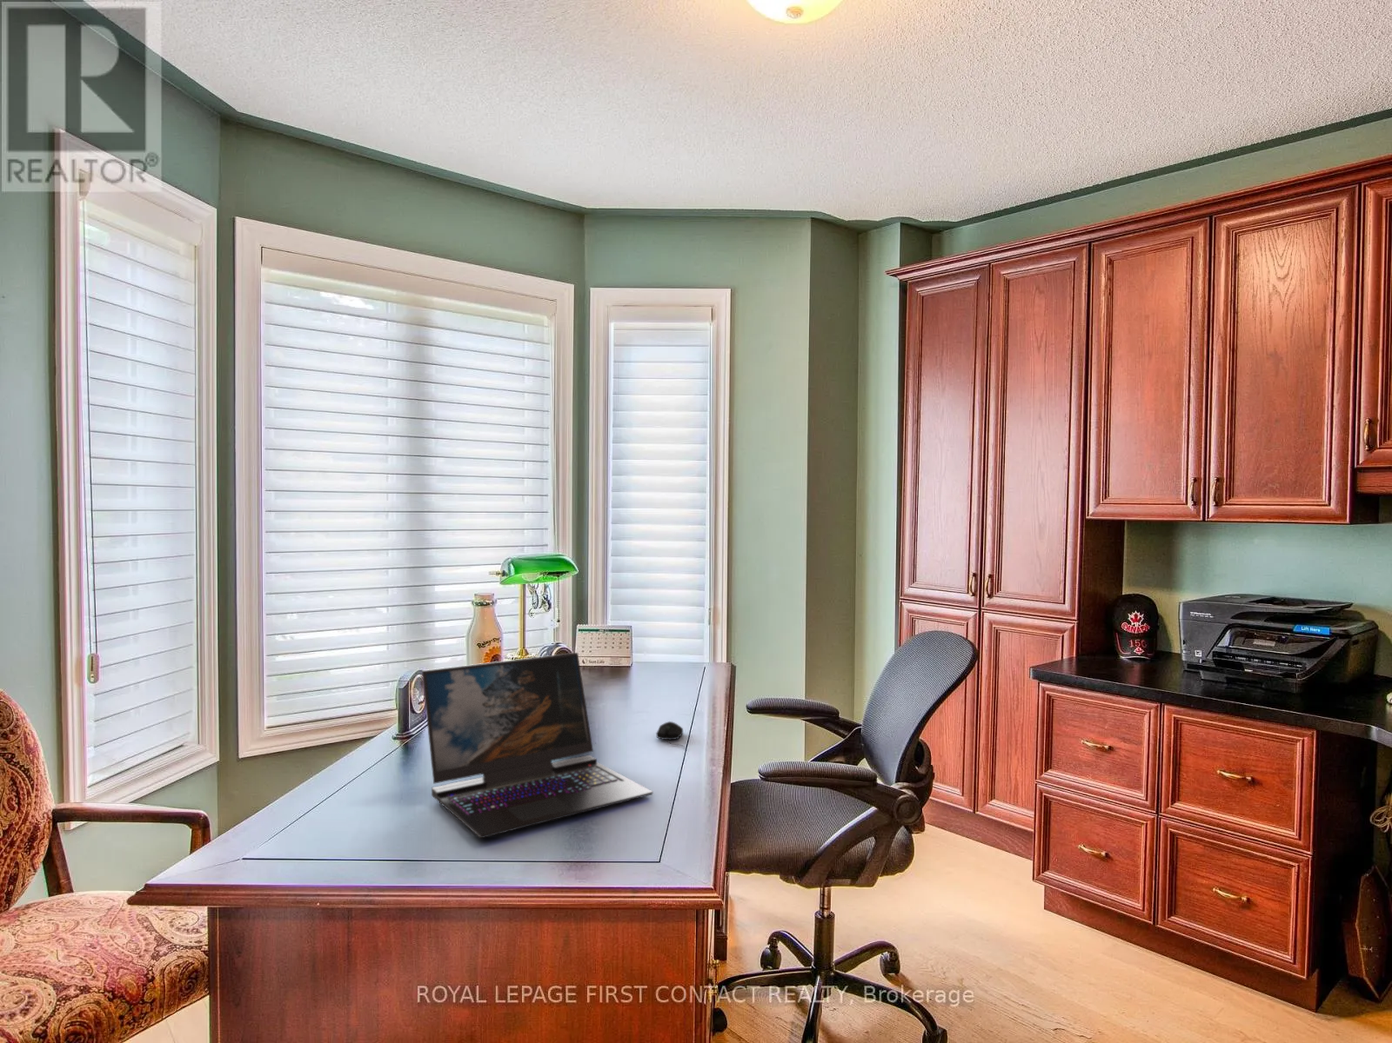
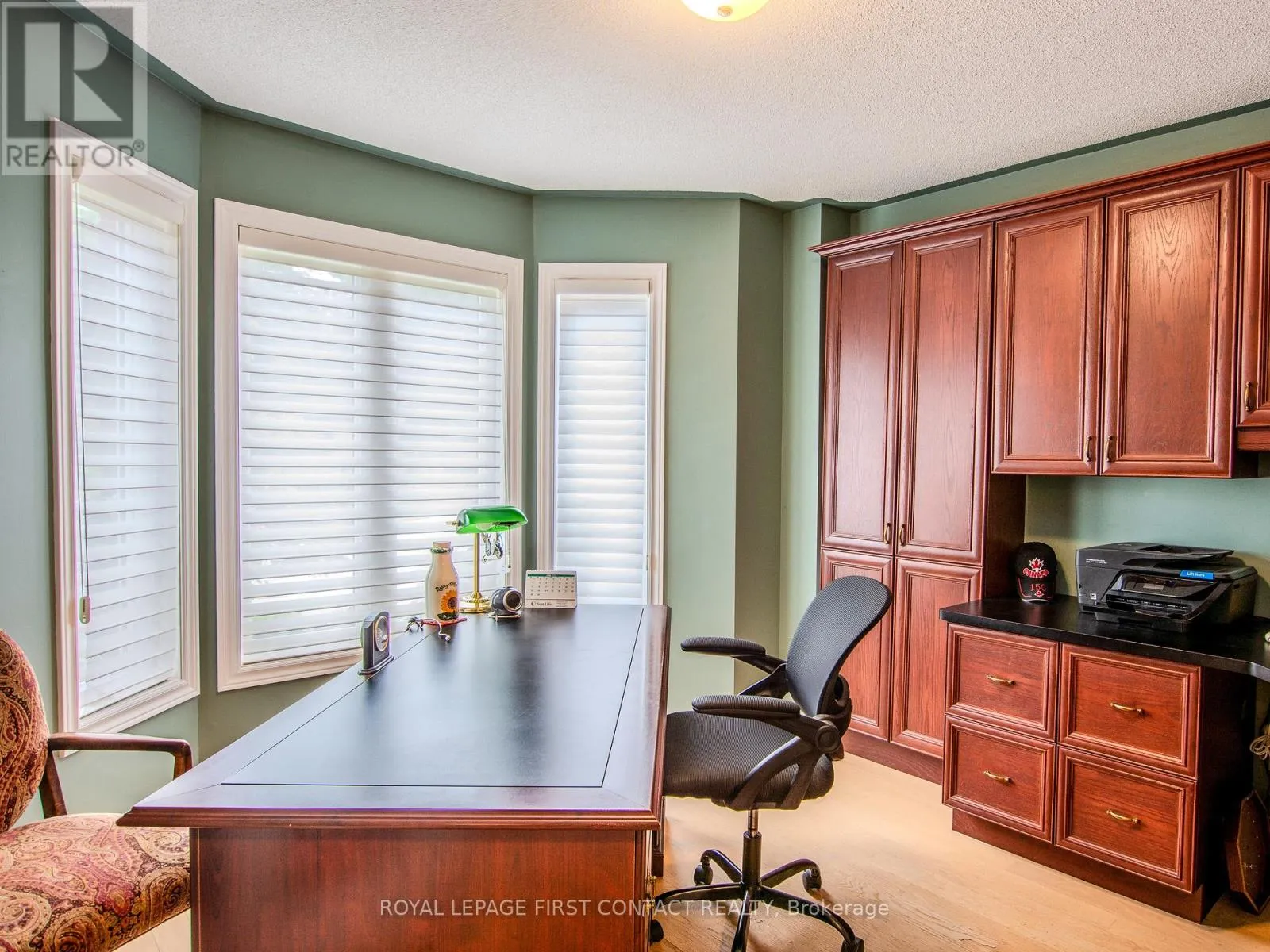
- computer mouse (673, 732)
- laptop (535, 734)
